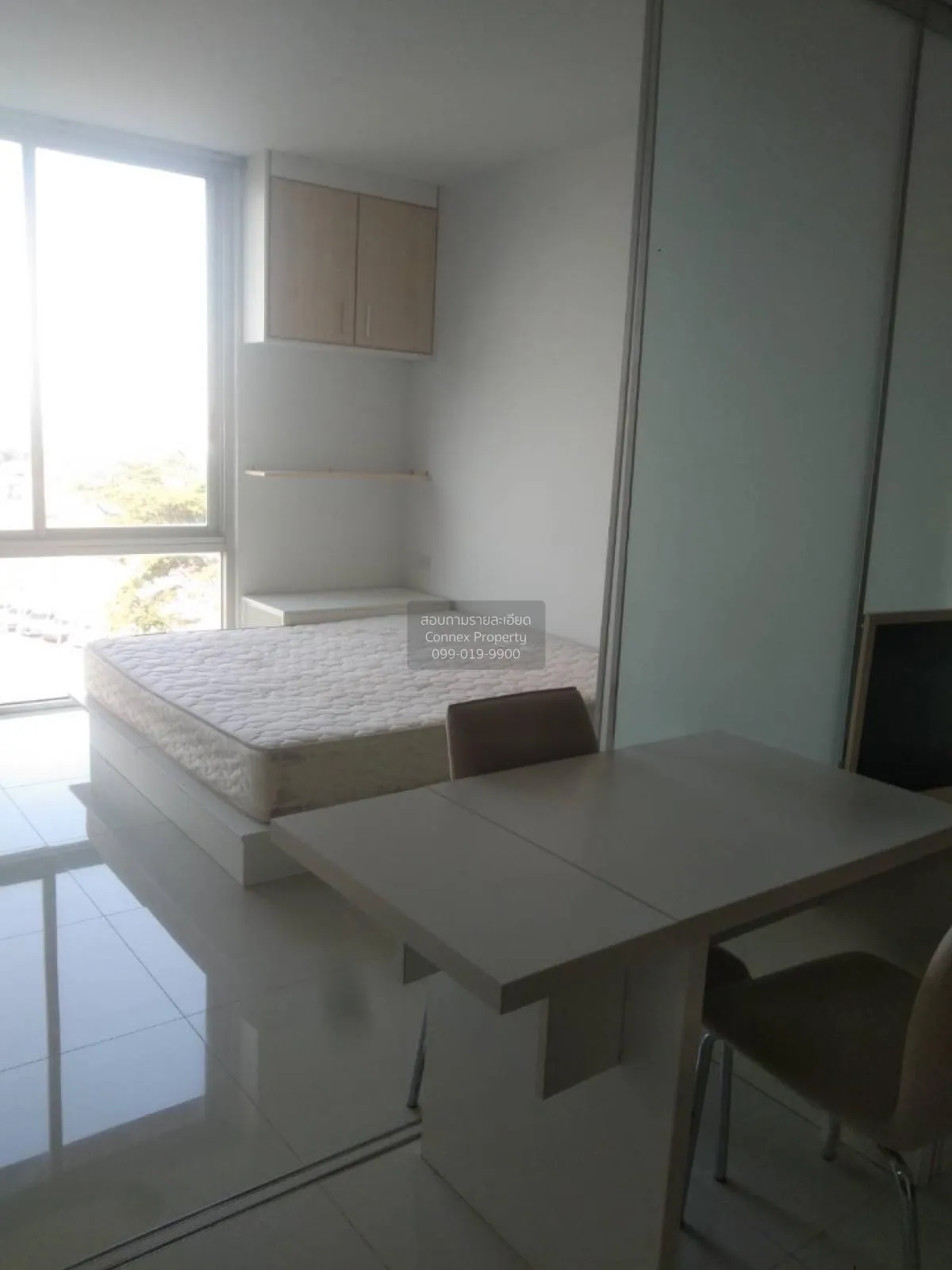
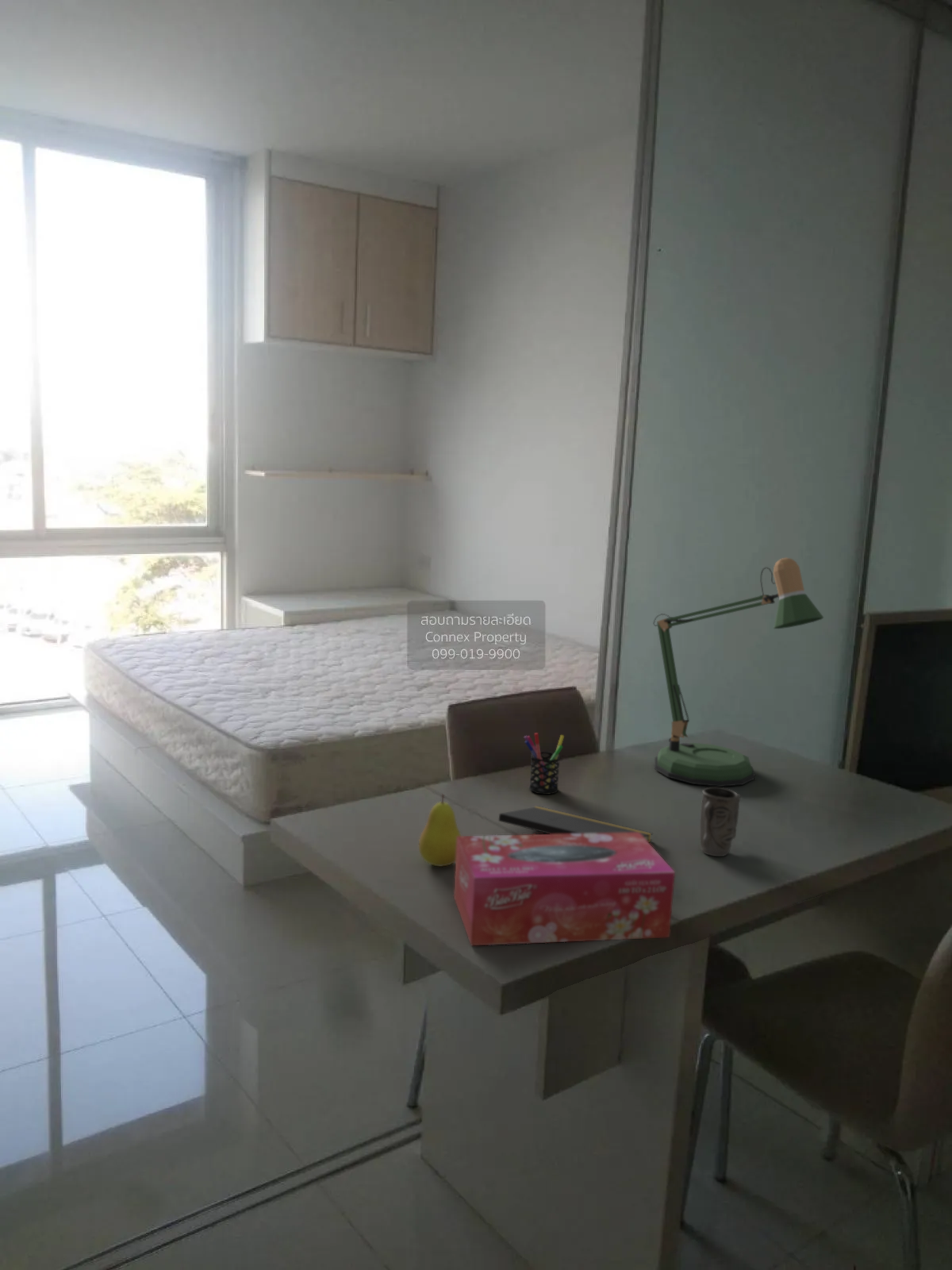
+ desk lamp (774, 628)
+ fruit (441, 828)
+ pen holder (546, 761)
+ mug (722, 820)
+ notepad (576, 827)
+ tissue box (560, 885)
